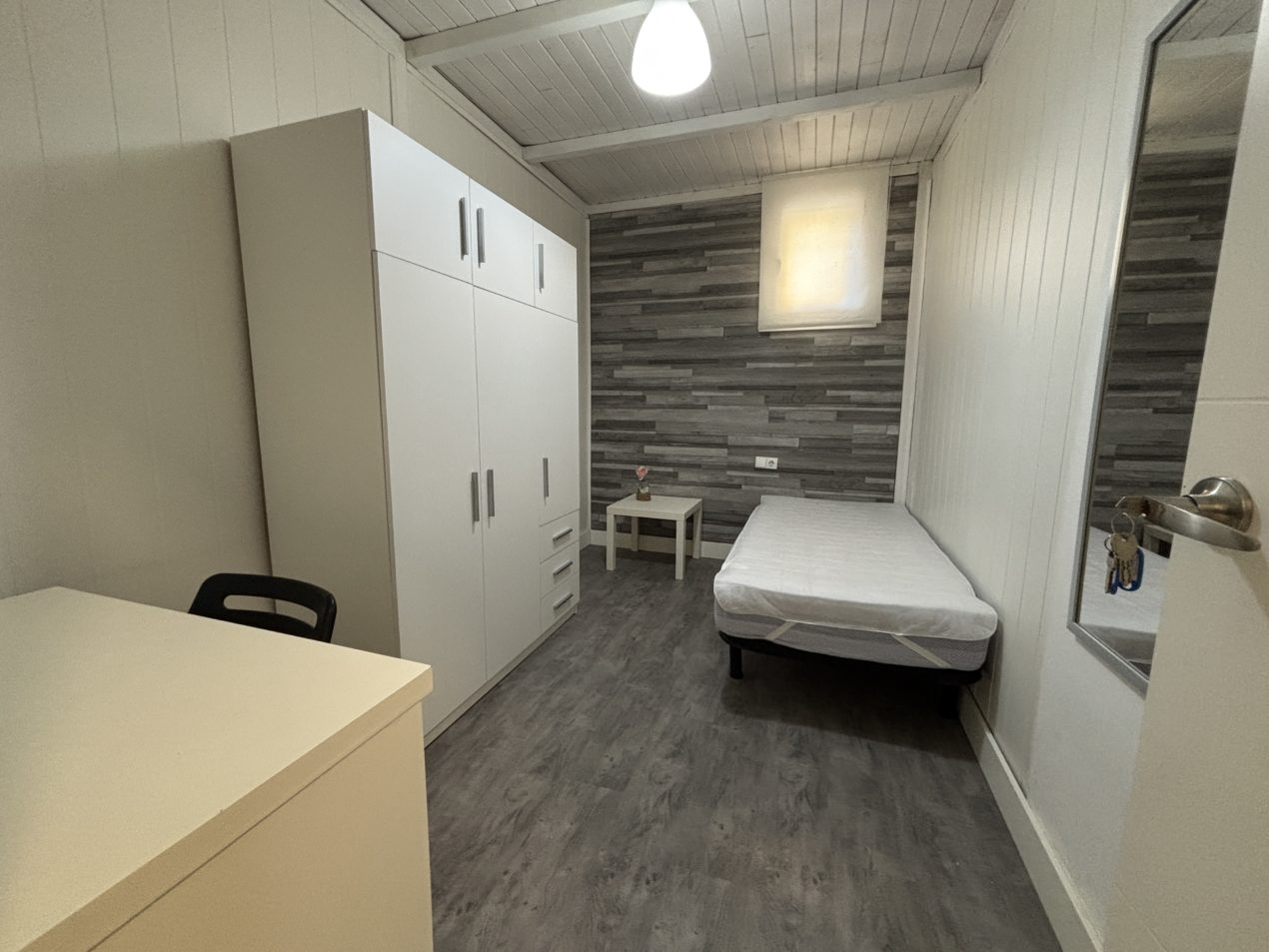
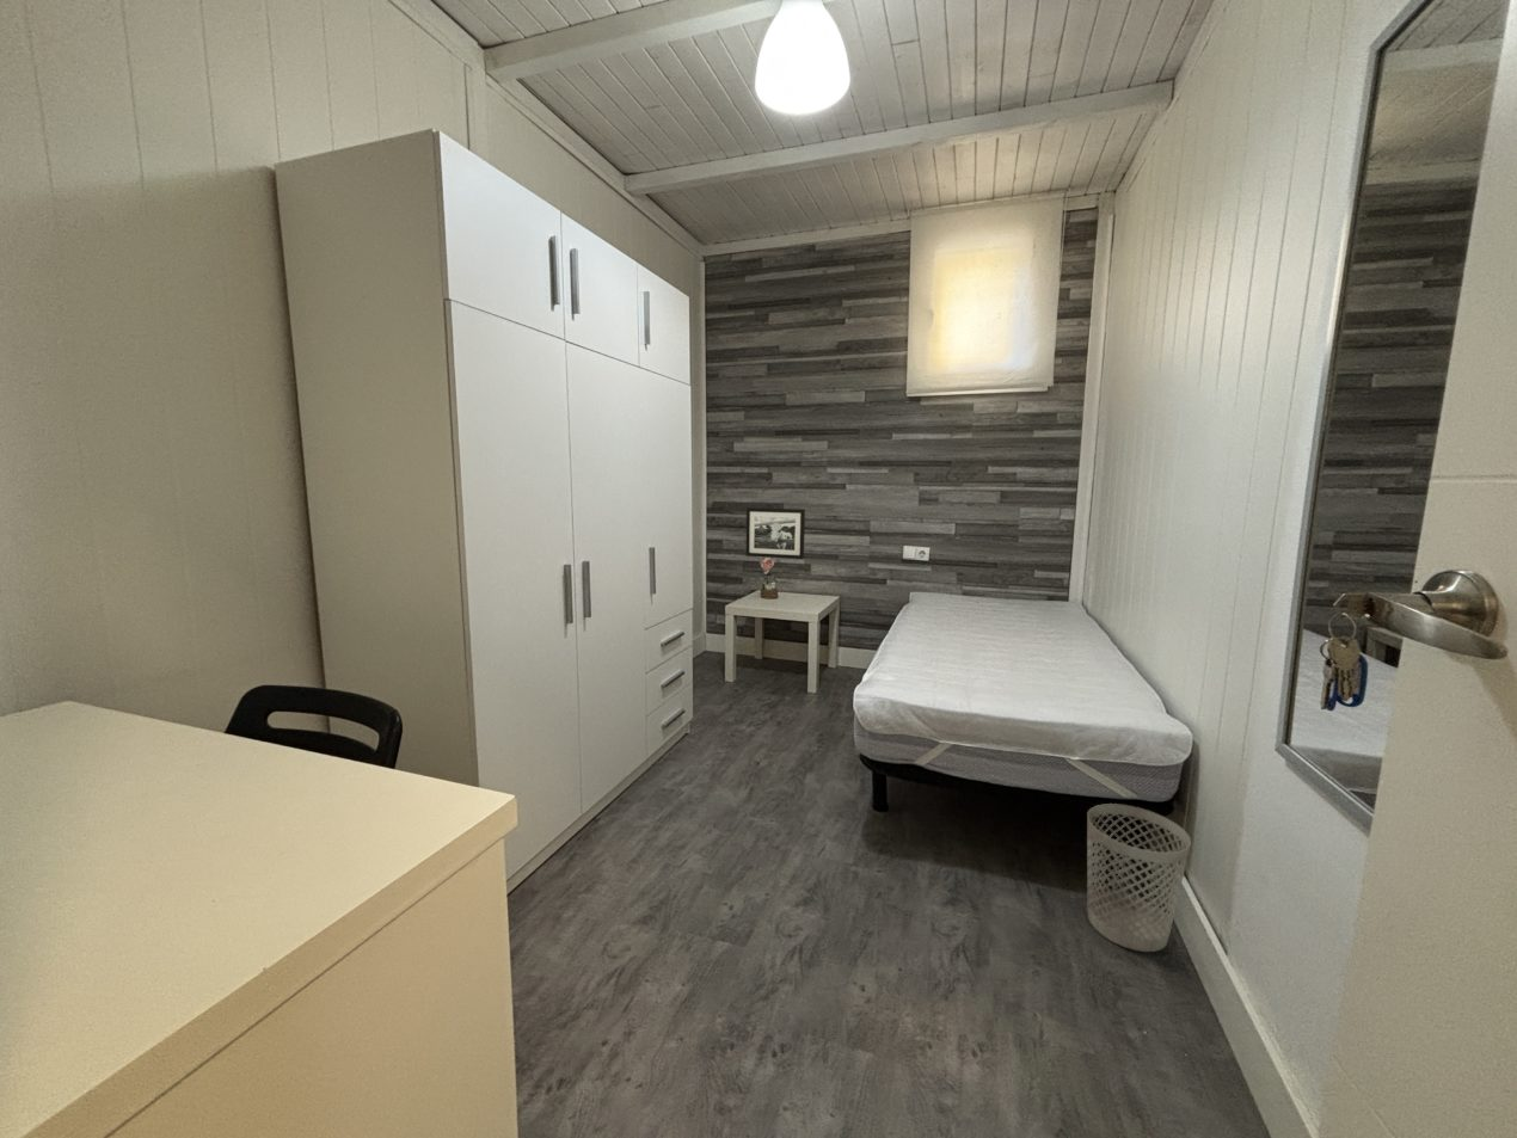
+ wastebasket (1131, 876)
+ picture frame (773, 533)
